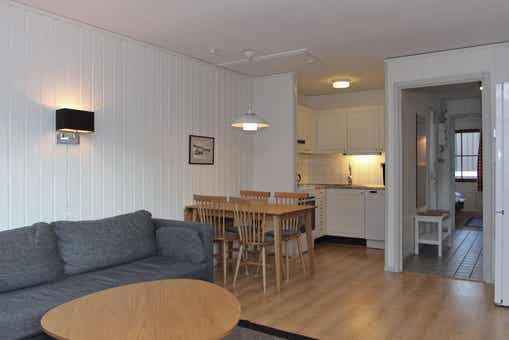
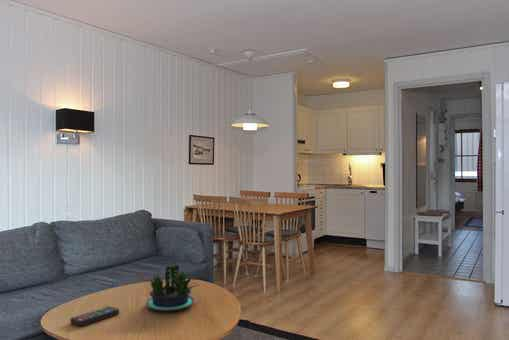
+ potted plant (174, 286)
+ remote control (95, 315)
